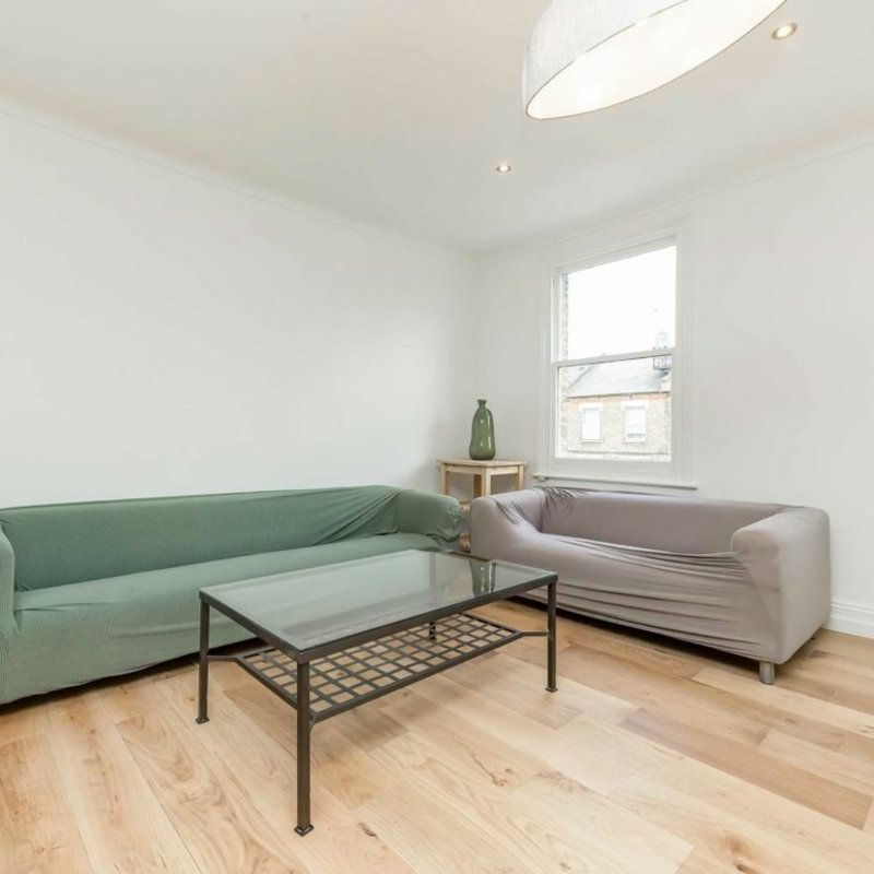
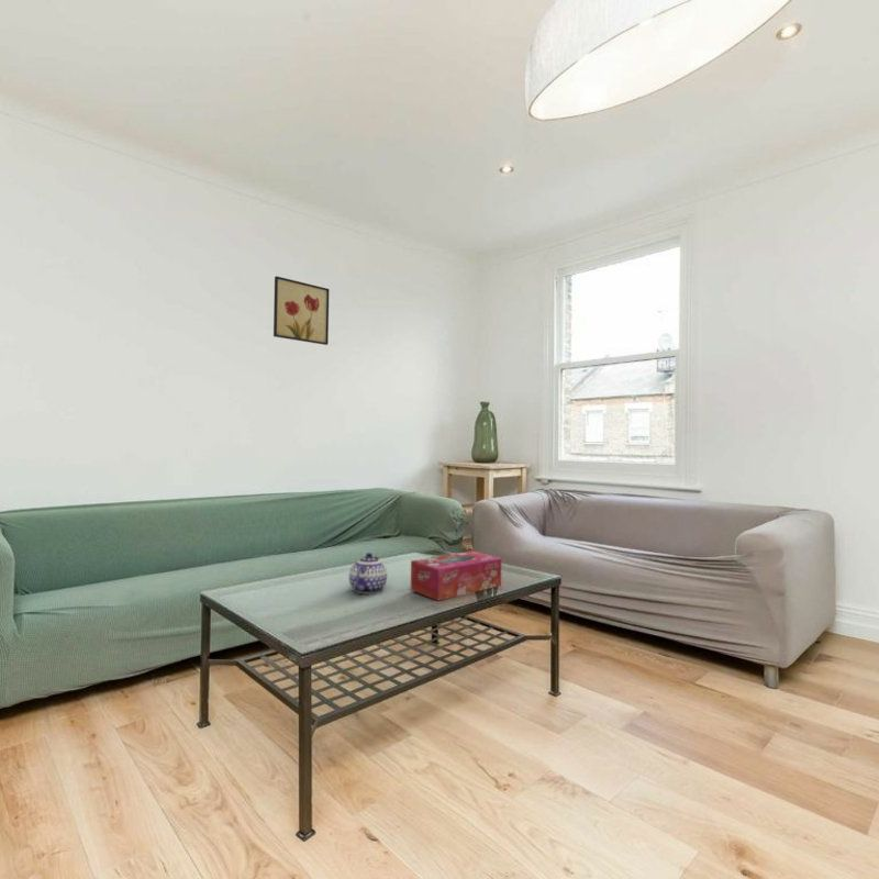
+ tissue box (456, 574)
+ teapot (367, 571)
+ wall art (301, 312)
